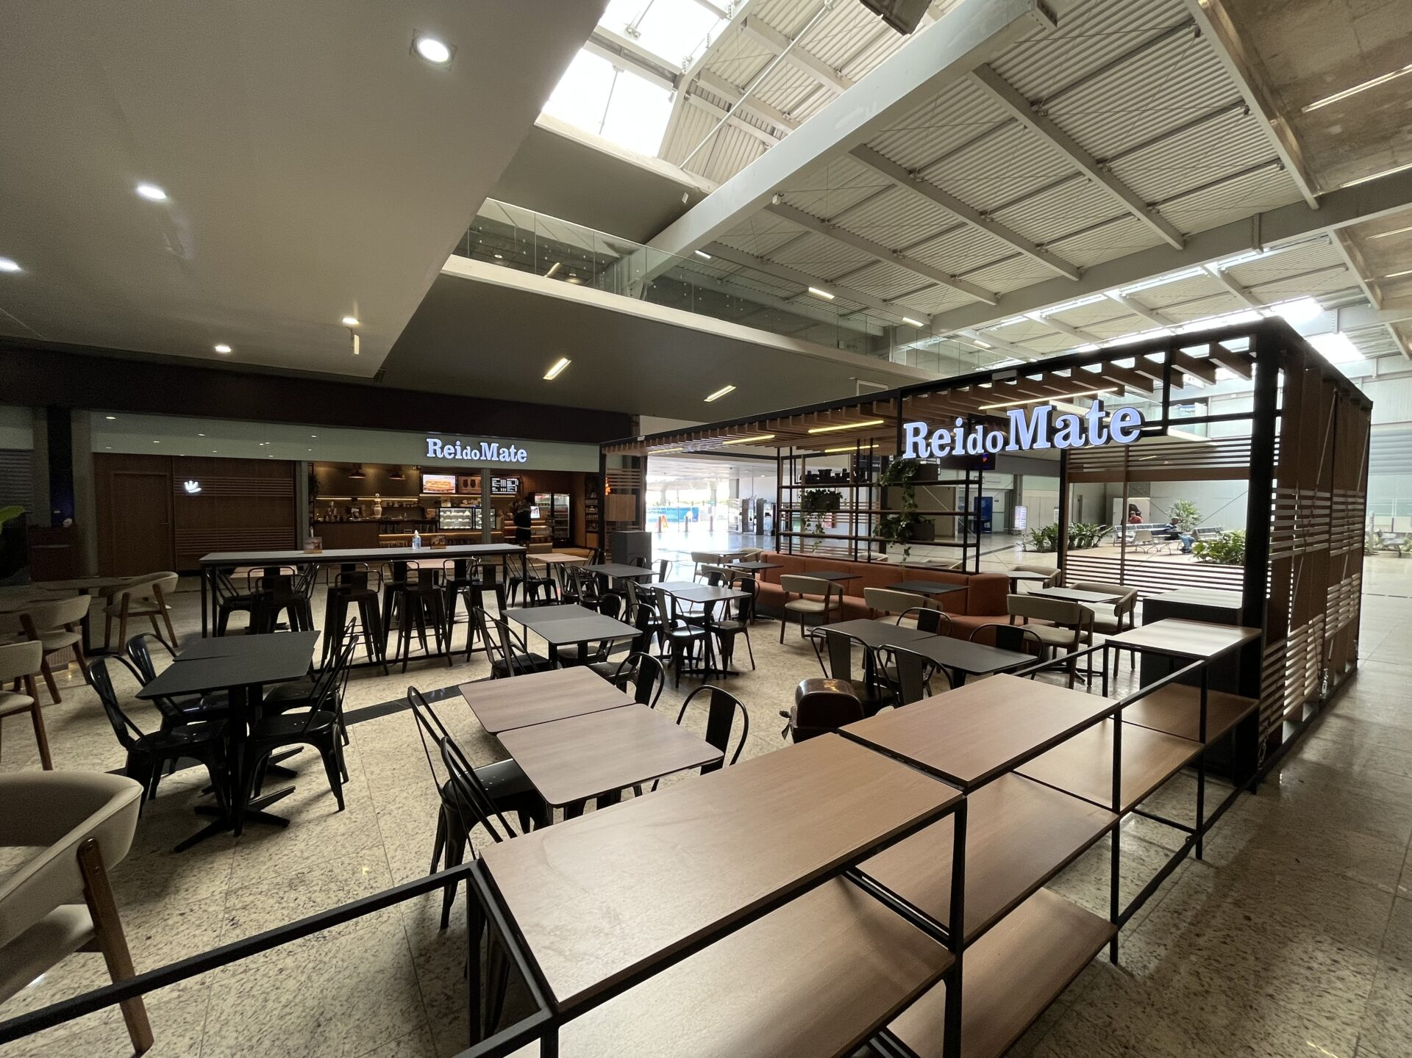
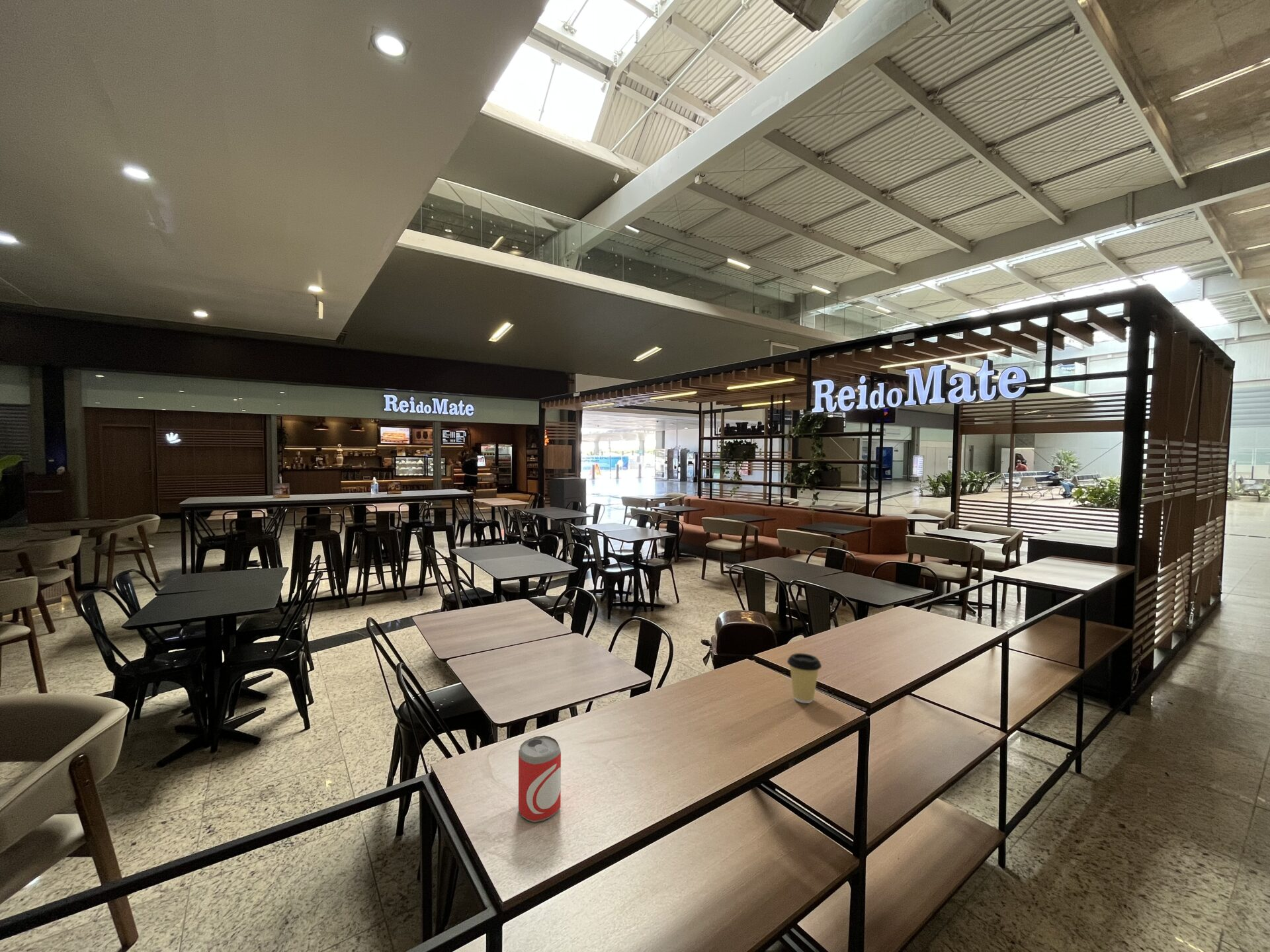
+ coffee cup (804, 678)
+ beer can (539, 777)
